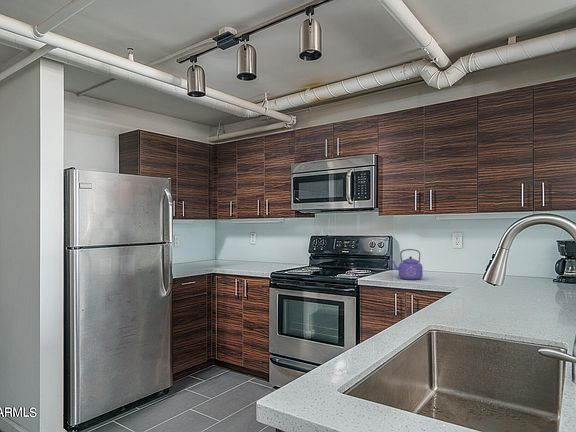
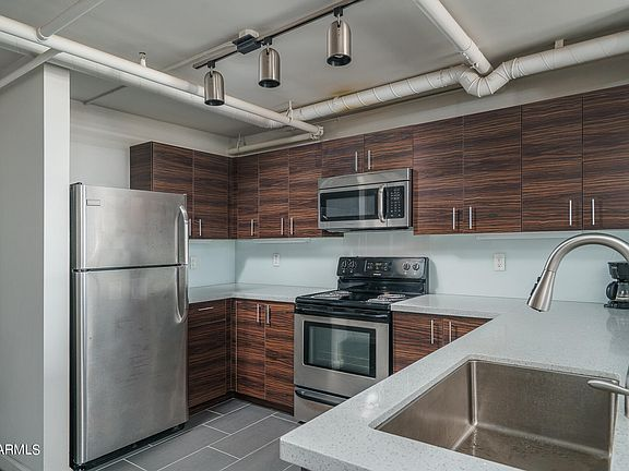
- kettle (406, 263)
